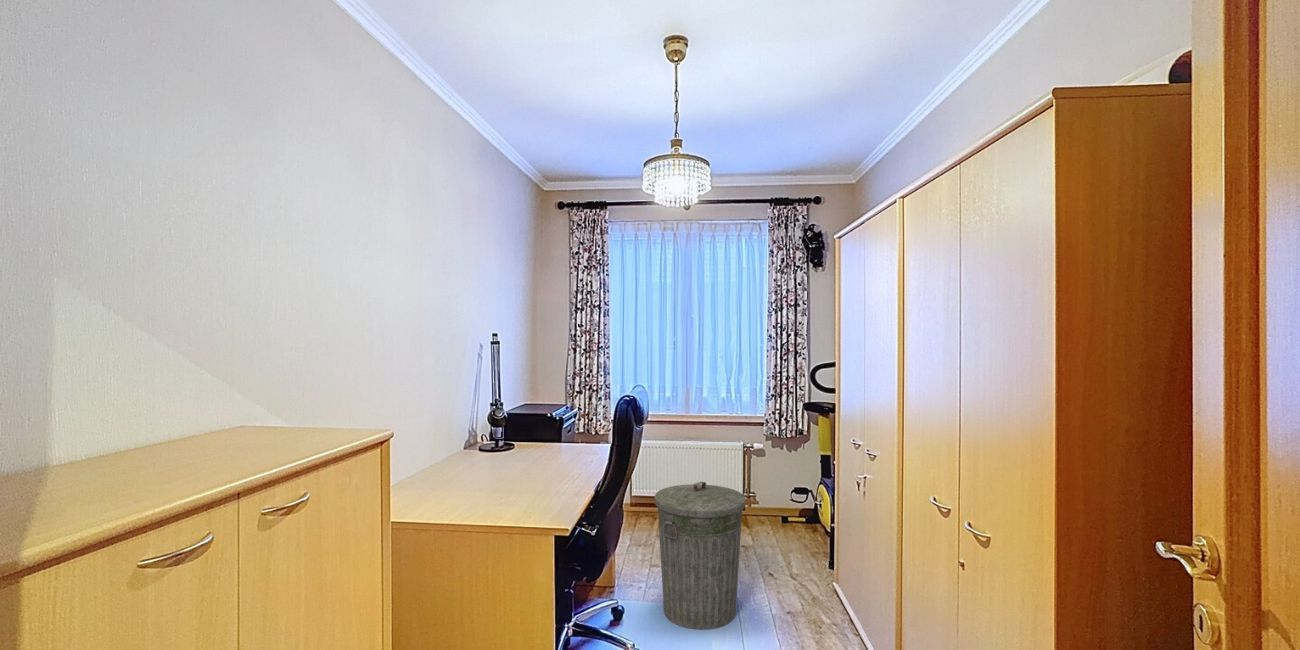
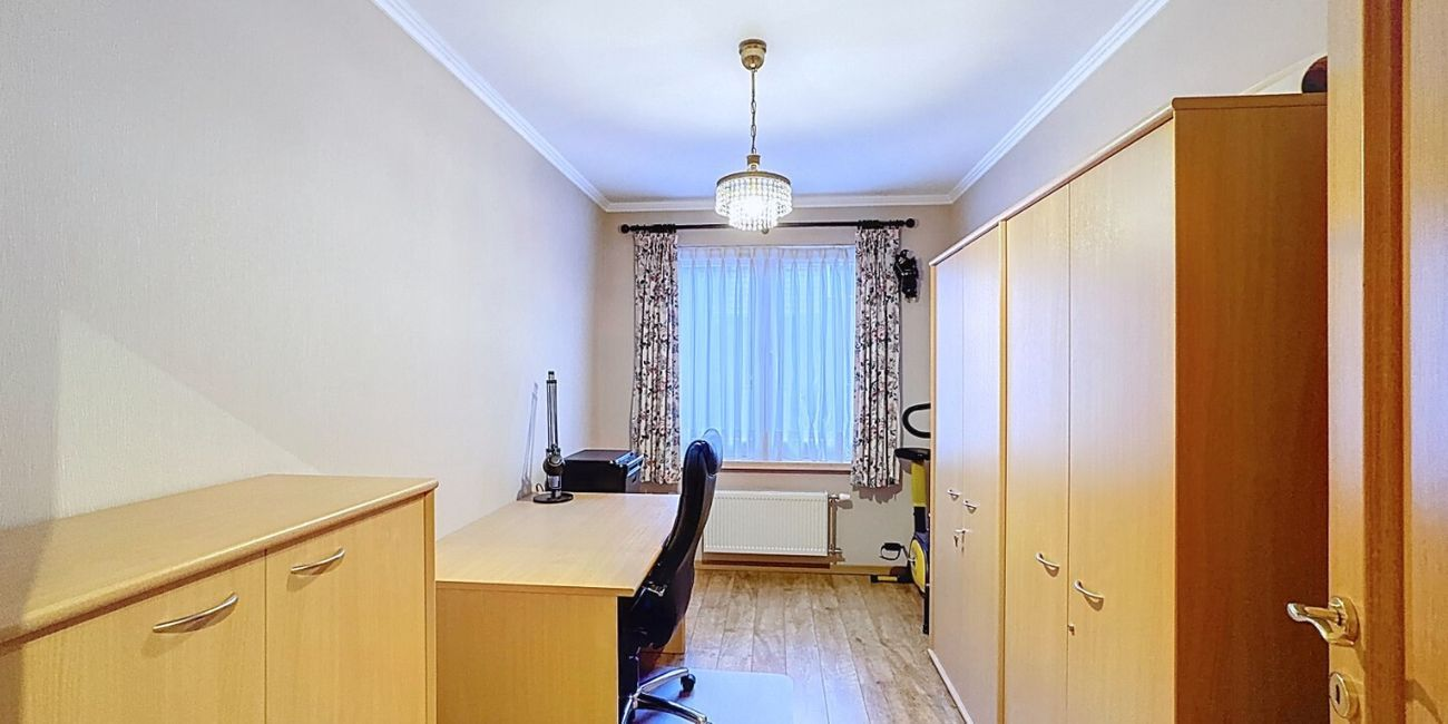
- trash can (699, 546)
